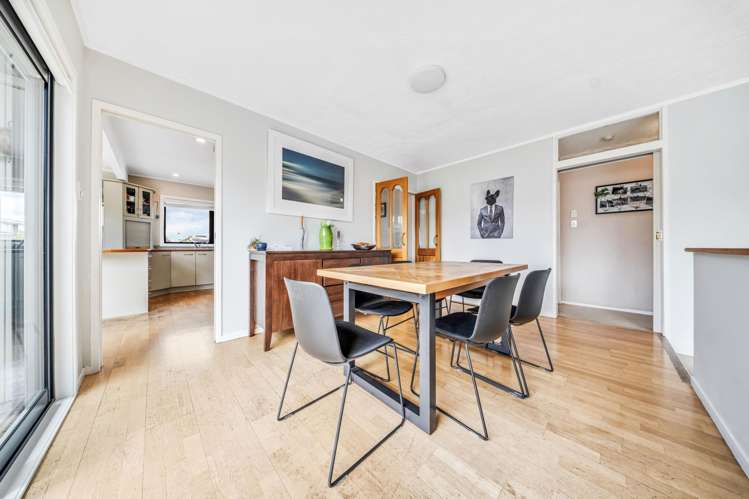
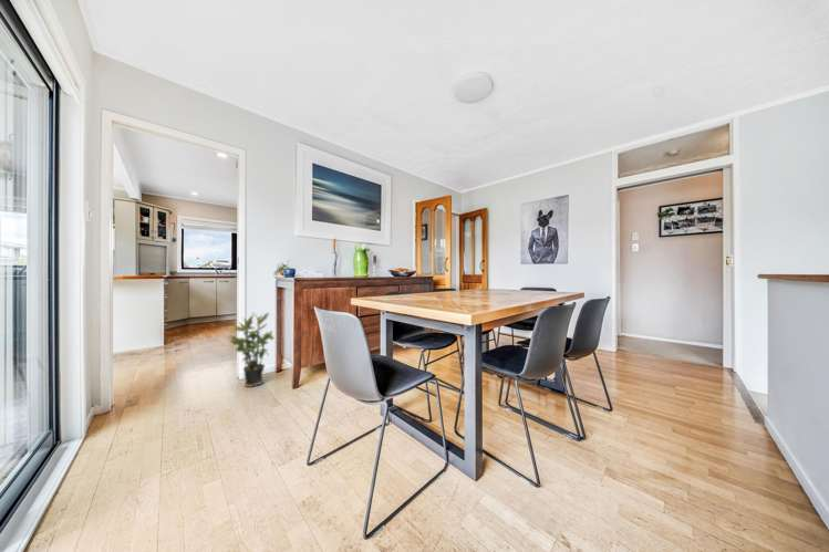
+ potted plant (251, 348)
